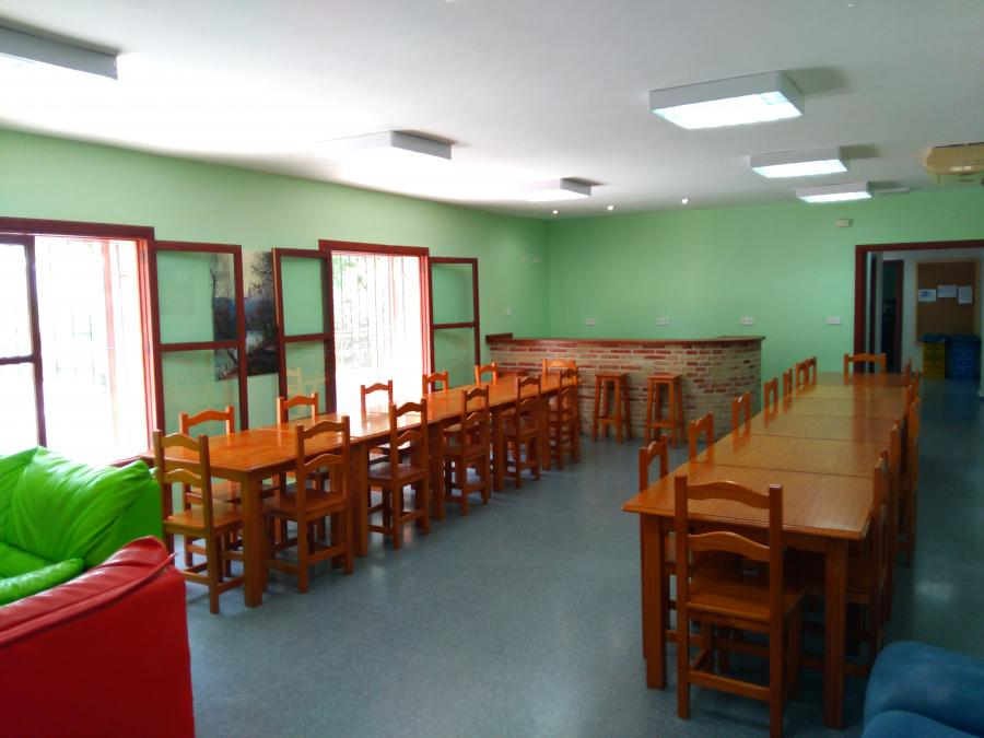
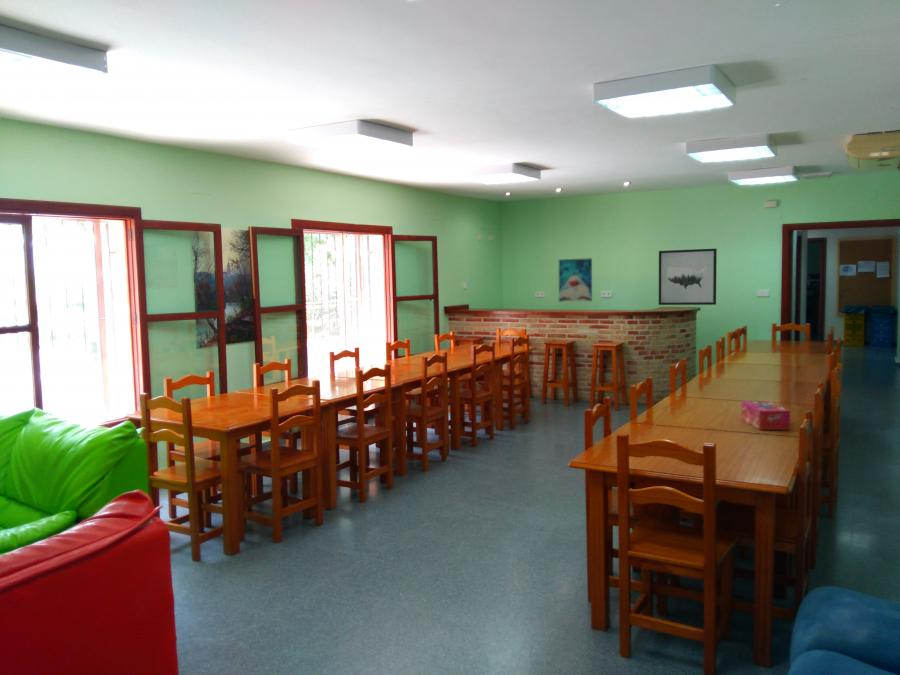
+ tissue box (764, 414)
+ wall art (687, 277)
+ wall art (575, 280)
